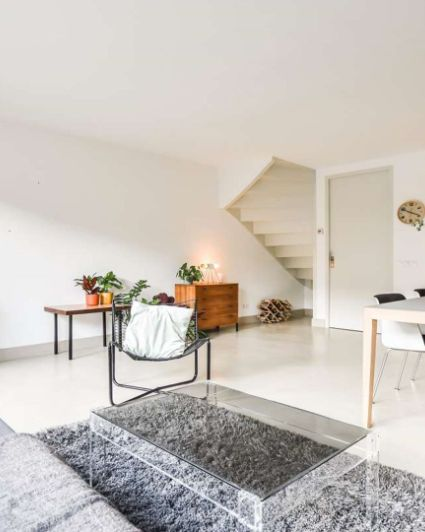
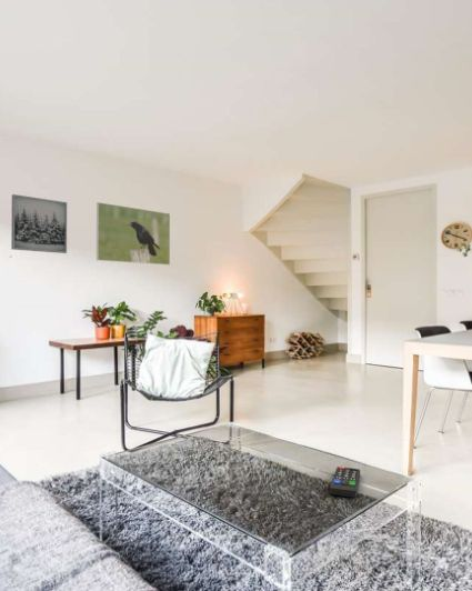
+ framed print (134, 236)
+ remote control (345, 480)
+ wall art (40, 224)
